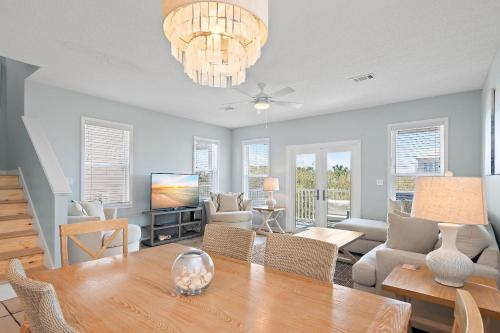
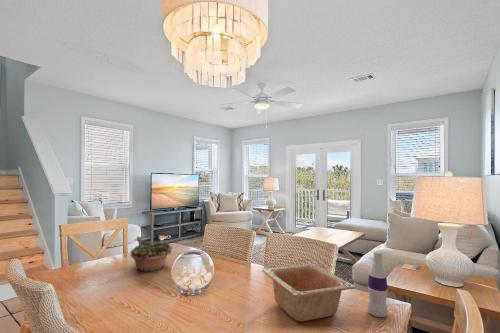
+ succulent planter (151, 251)
+ serving bowl (305, 292)
+ bottle (377, 282)
